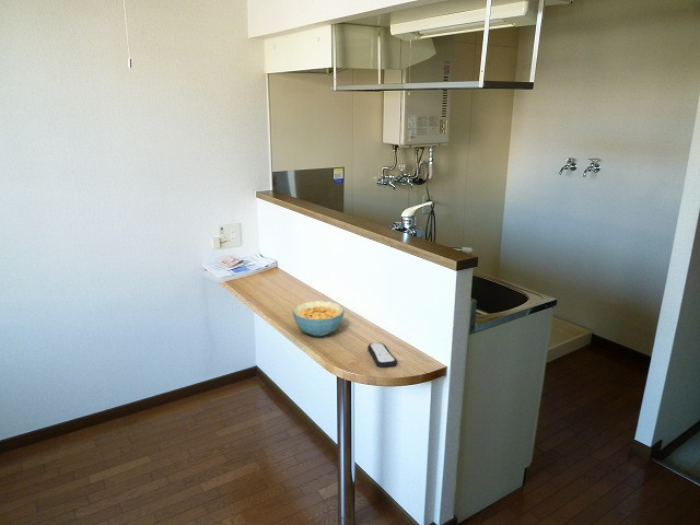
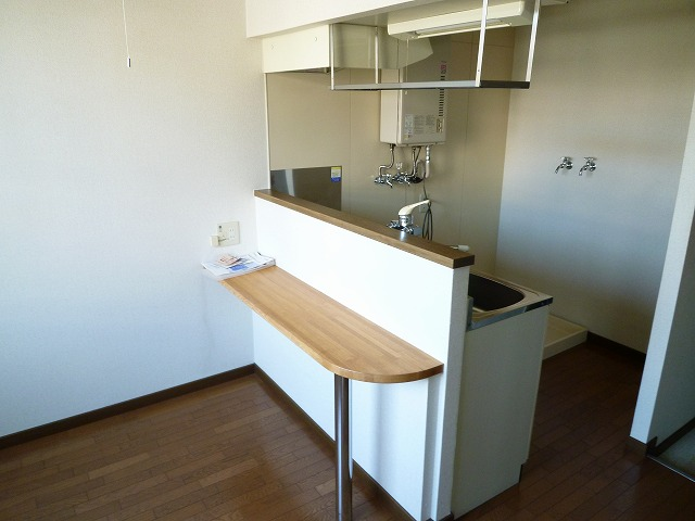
- remote control (381, 353)
- cereal bowl (318, 322)
